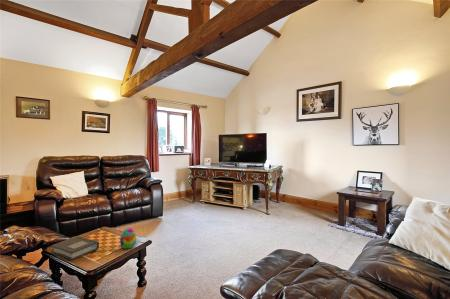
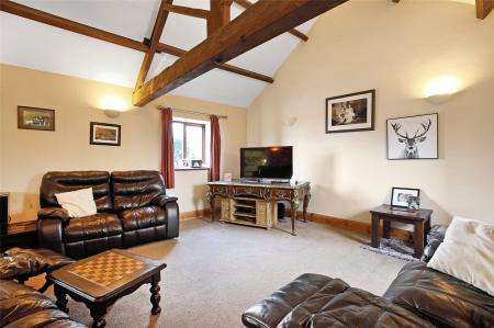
- decorative egg (128, 237)
- book (75, 247)
